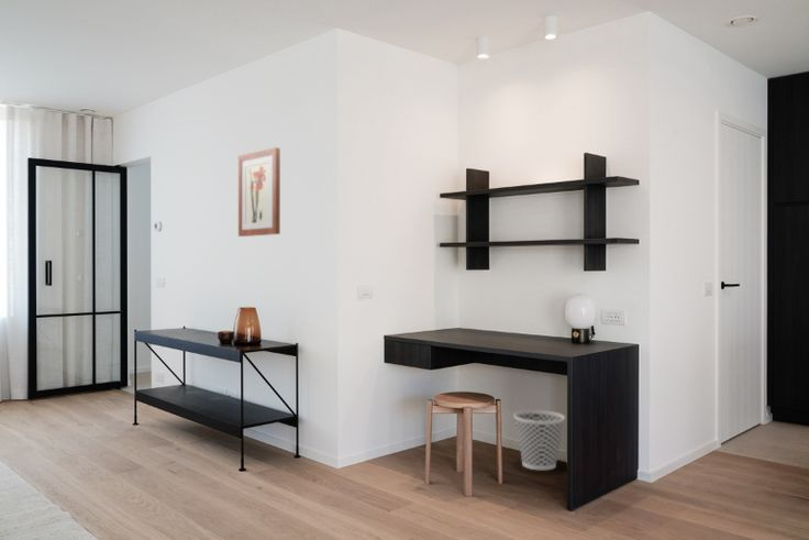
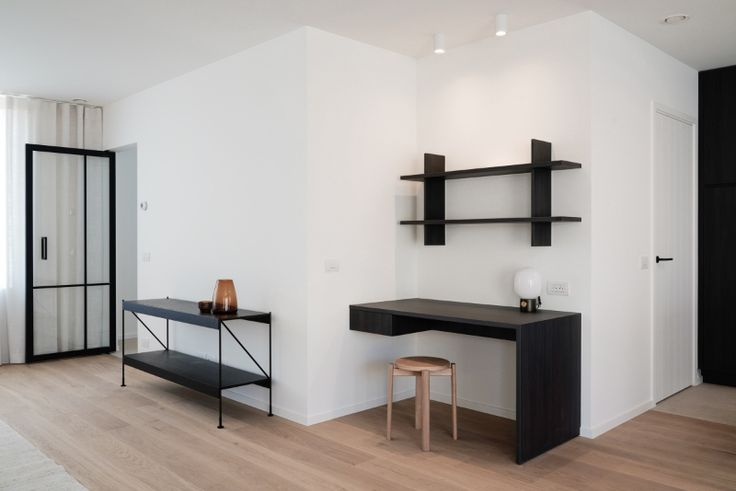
- wastebasket (539, 440)
- wall art (258, 194)
